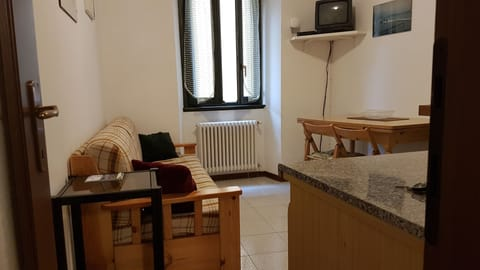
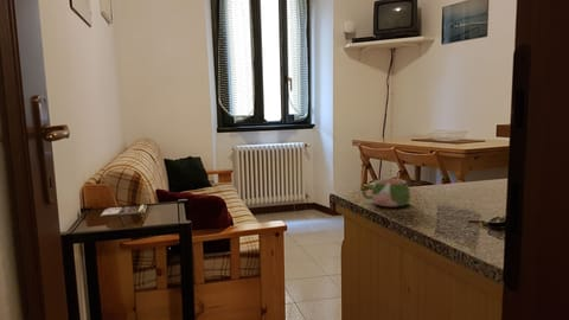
+ mug (385, 192)
